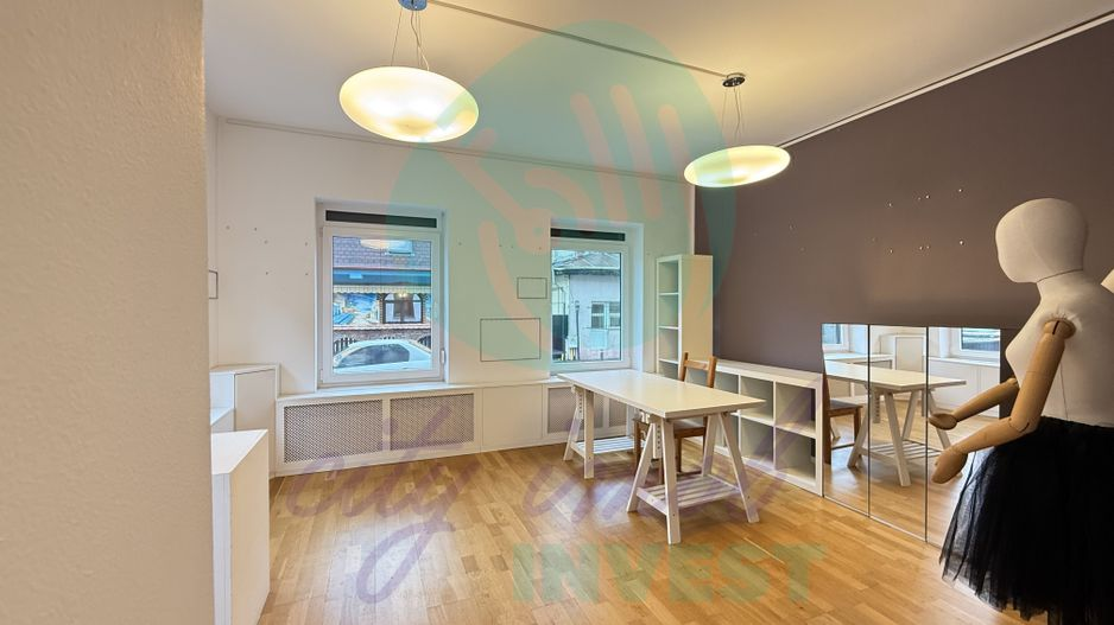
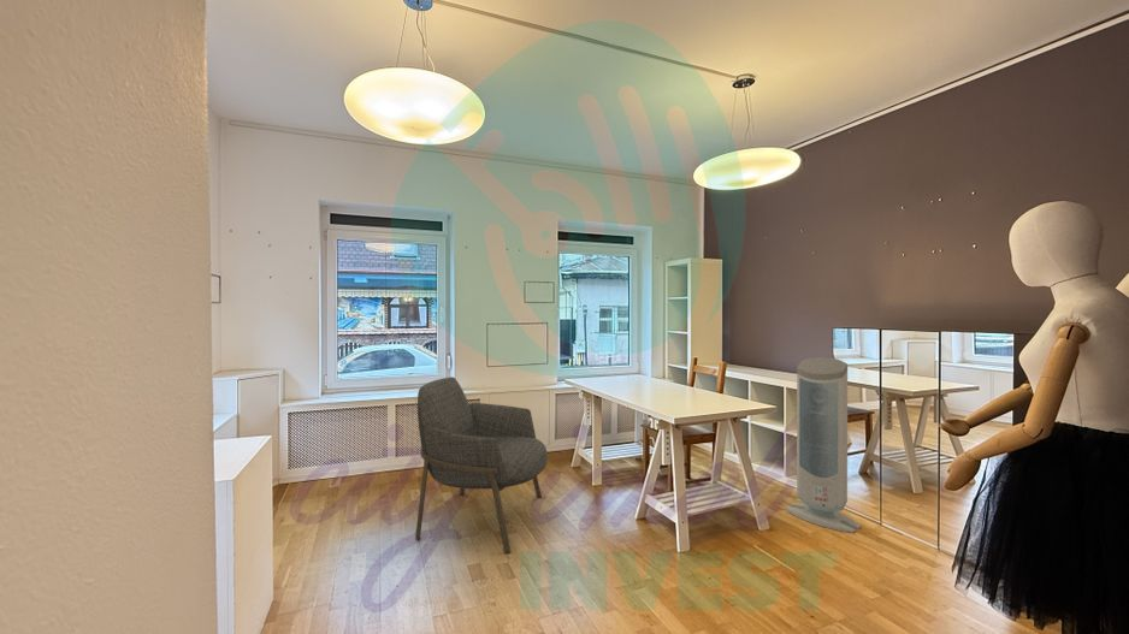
+ air purifier (821, 438)
+ armchair (485, 450)
